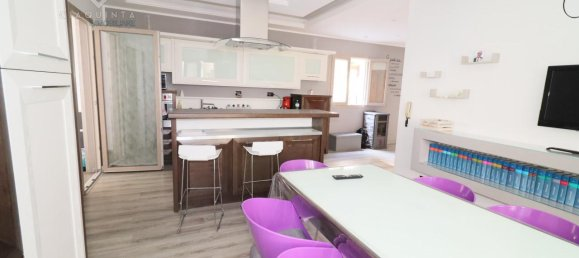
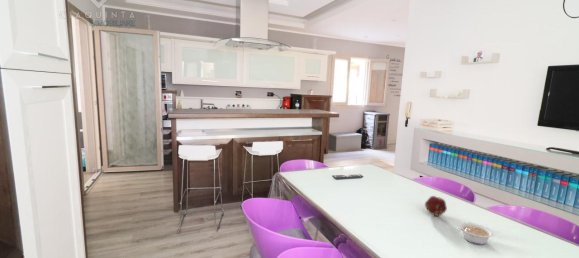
+ legume (475, 233)
+ fruit (435, 205)
